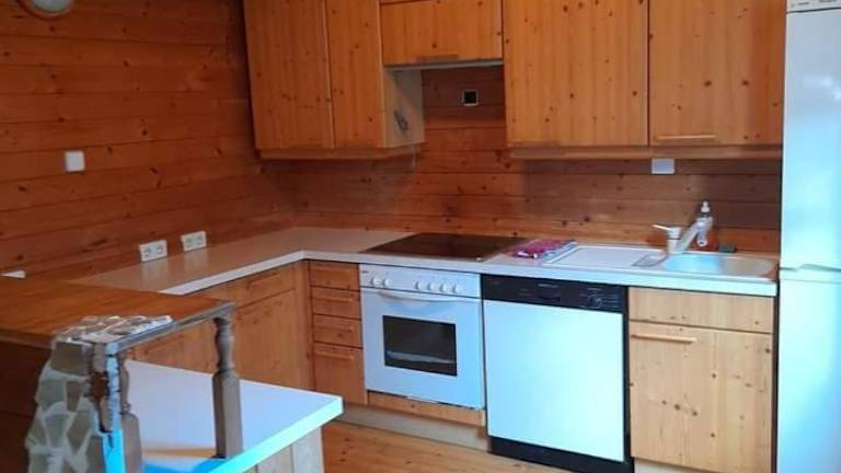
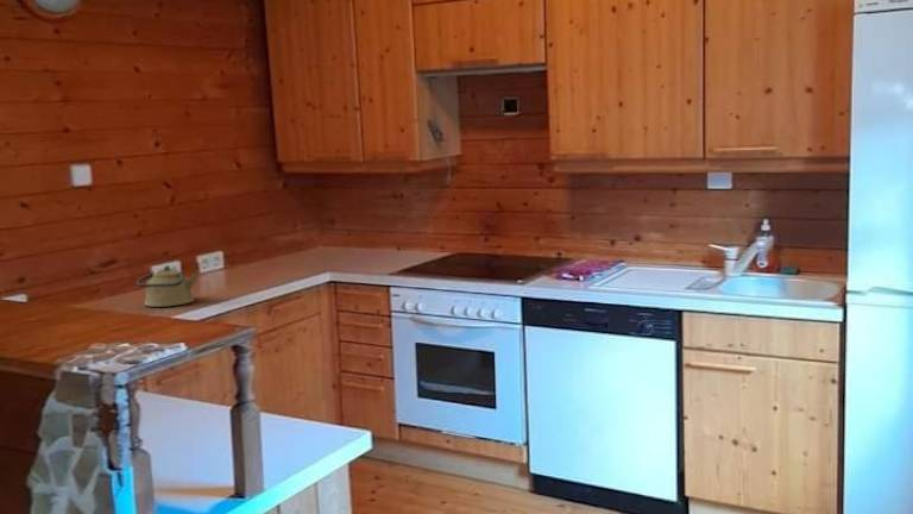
+ kettle (172, 283)
